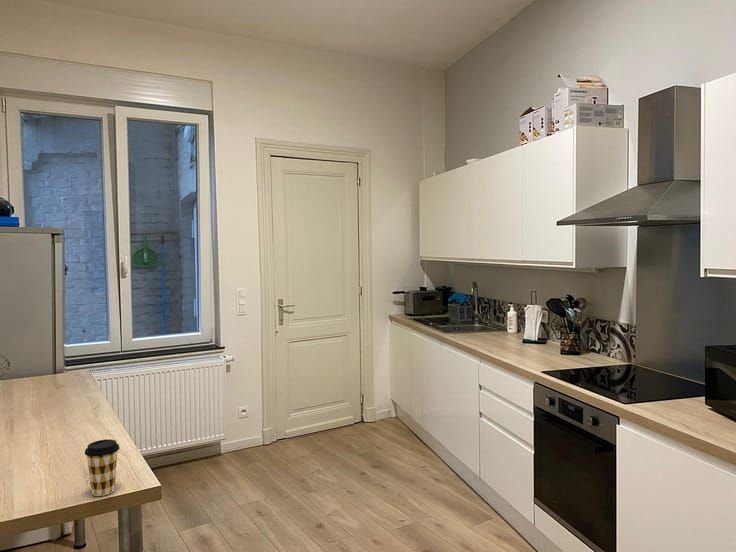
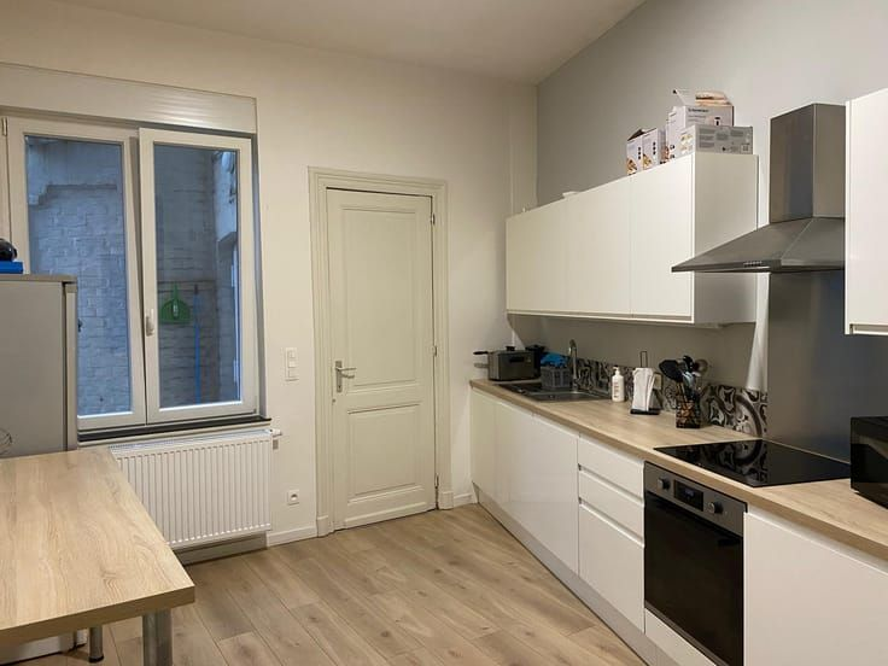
- coffee cup (102, 467)
